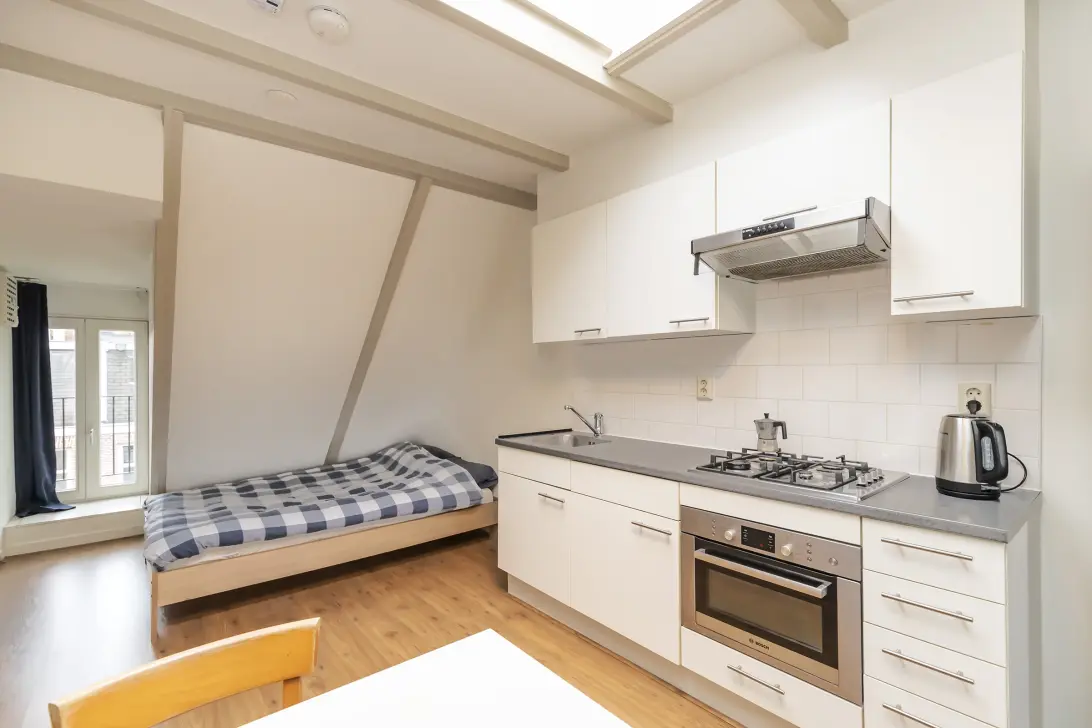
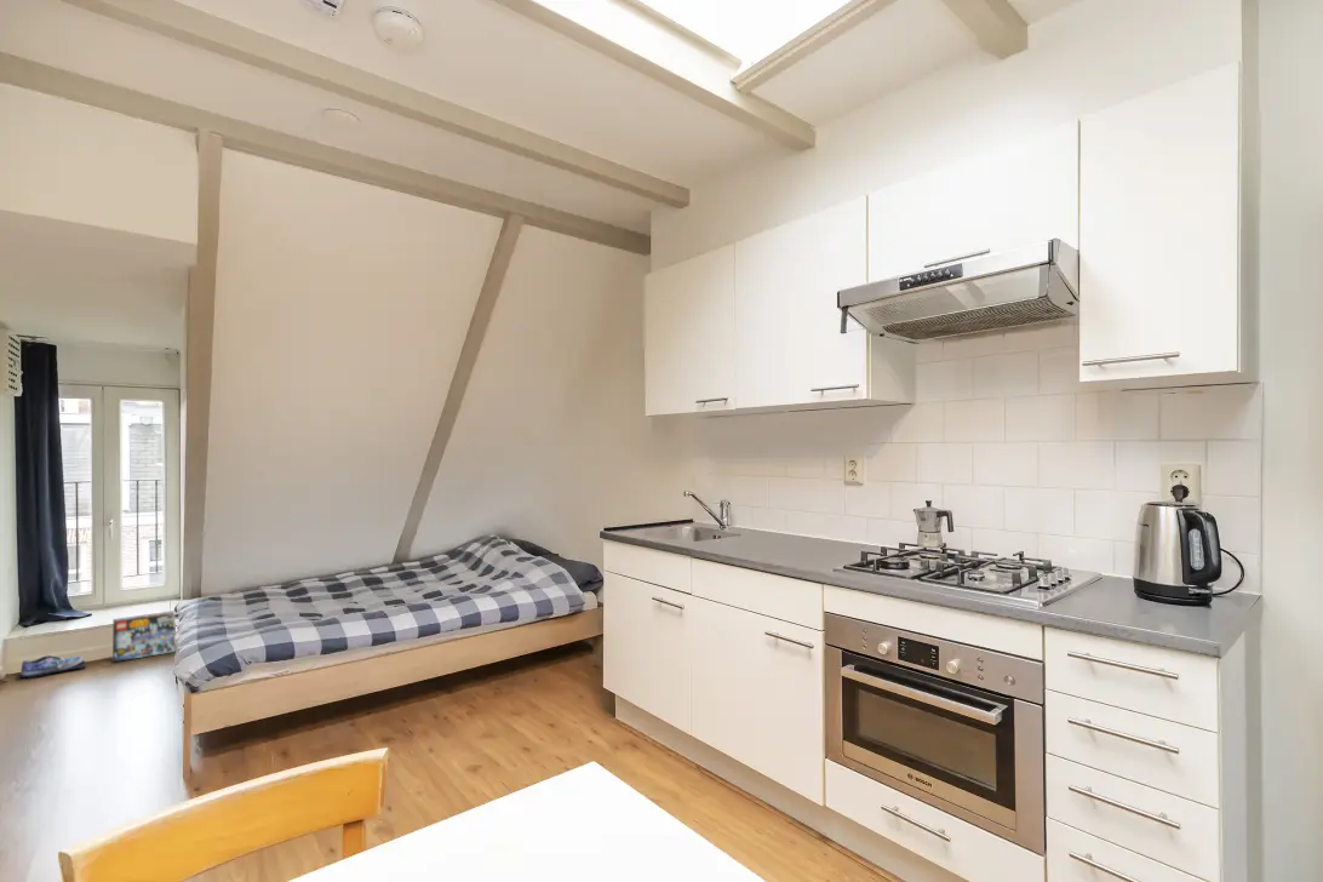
+ shoe (52, 663)
+ box (150, 634)
